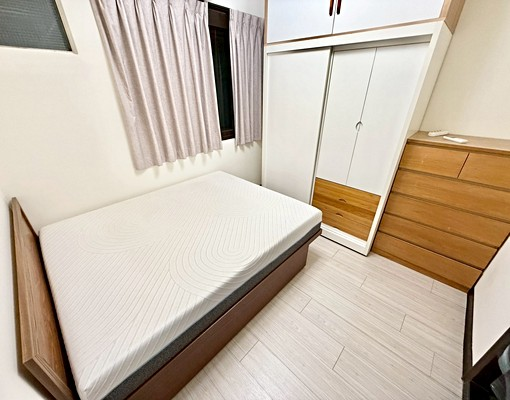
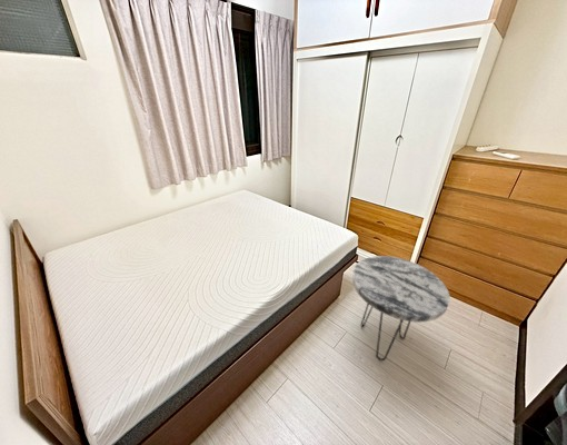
+ side table (388, 313)
